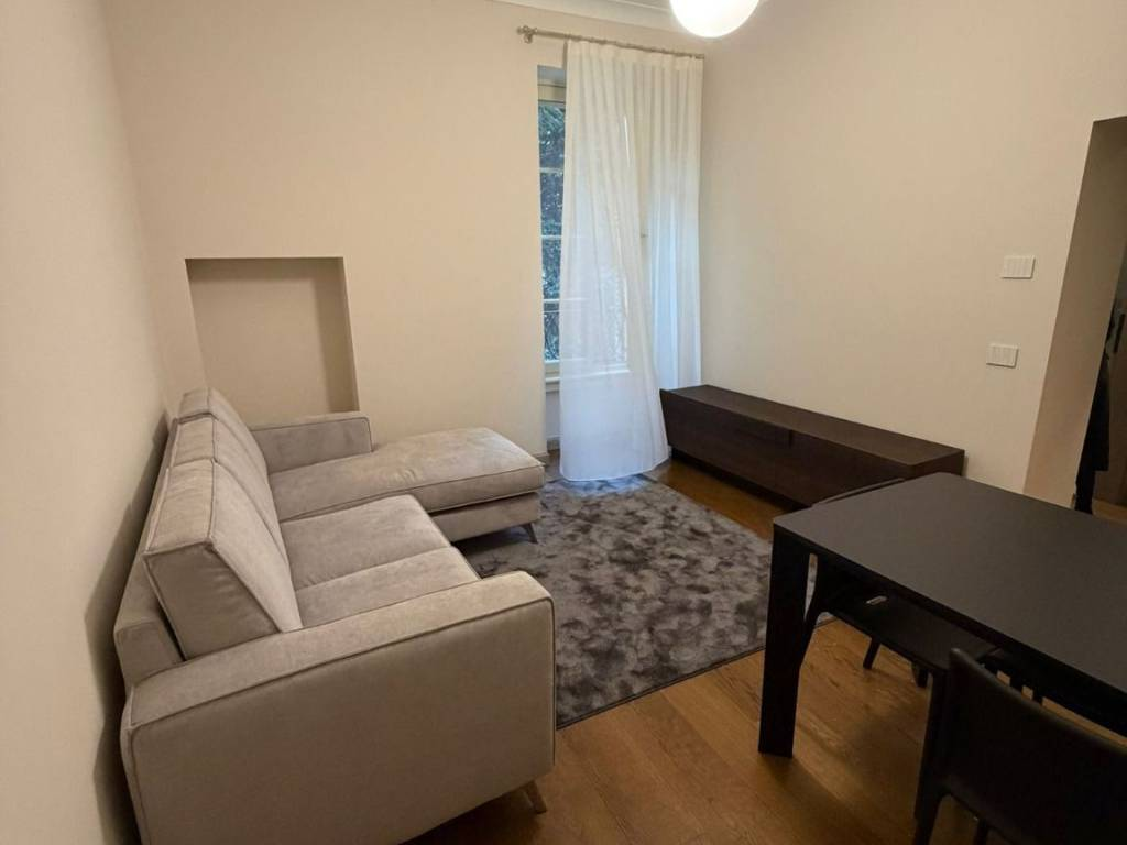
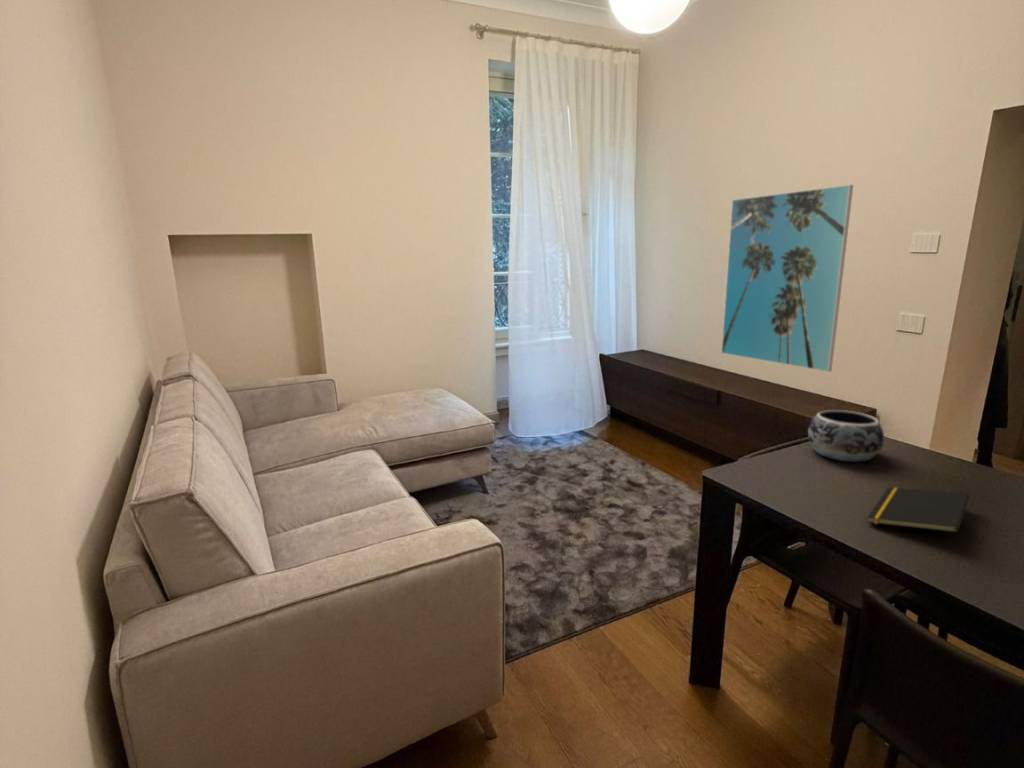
+ notepad (919, 507)
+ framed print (778, 280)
+ decorative bowl (844, 435)
